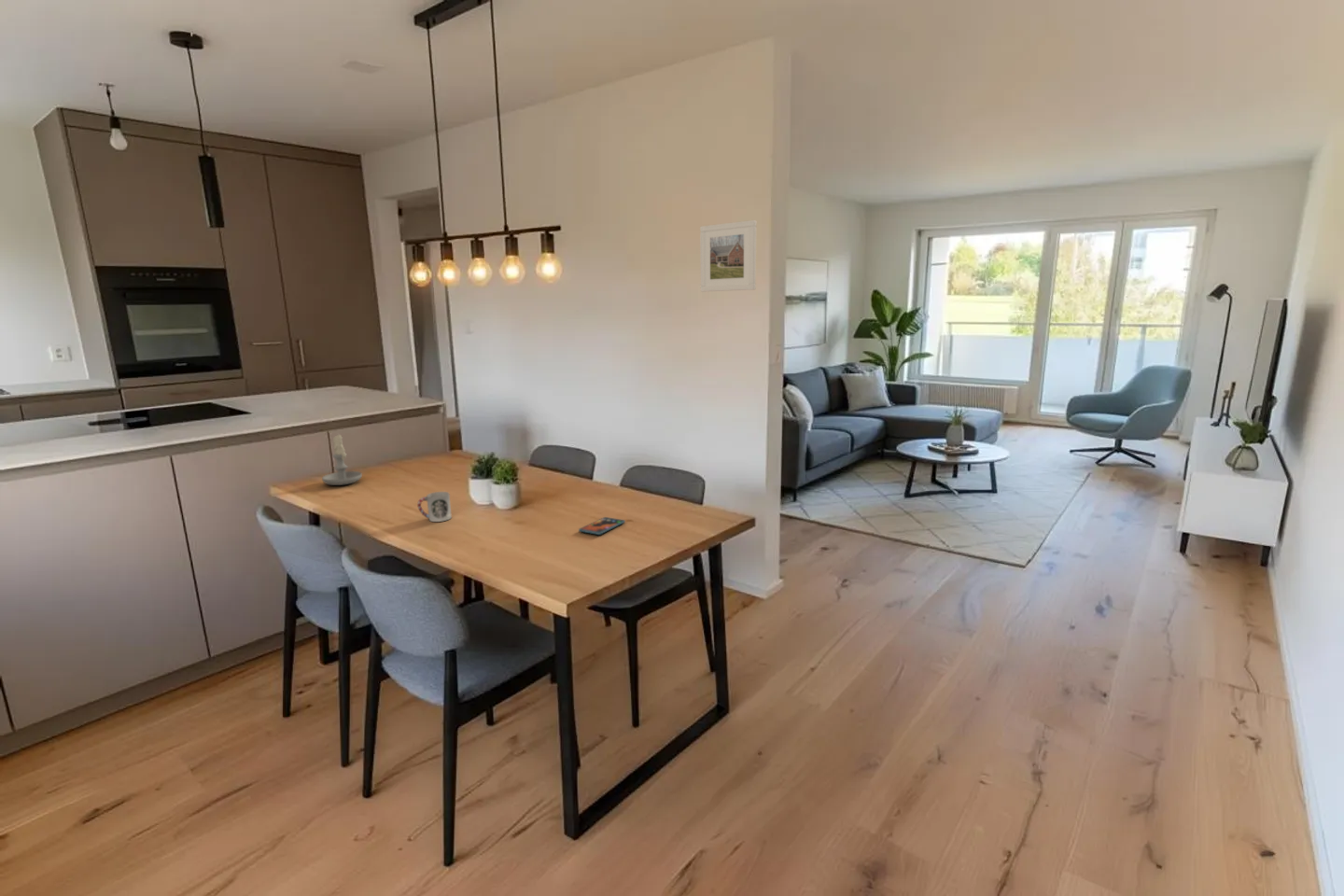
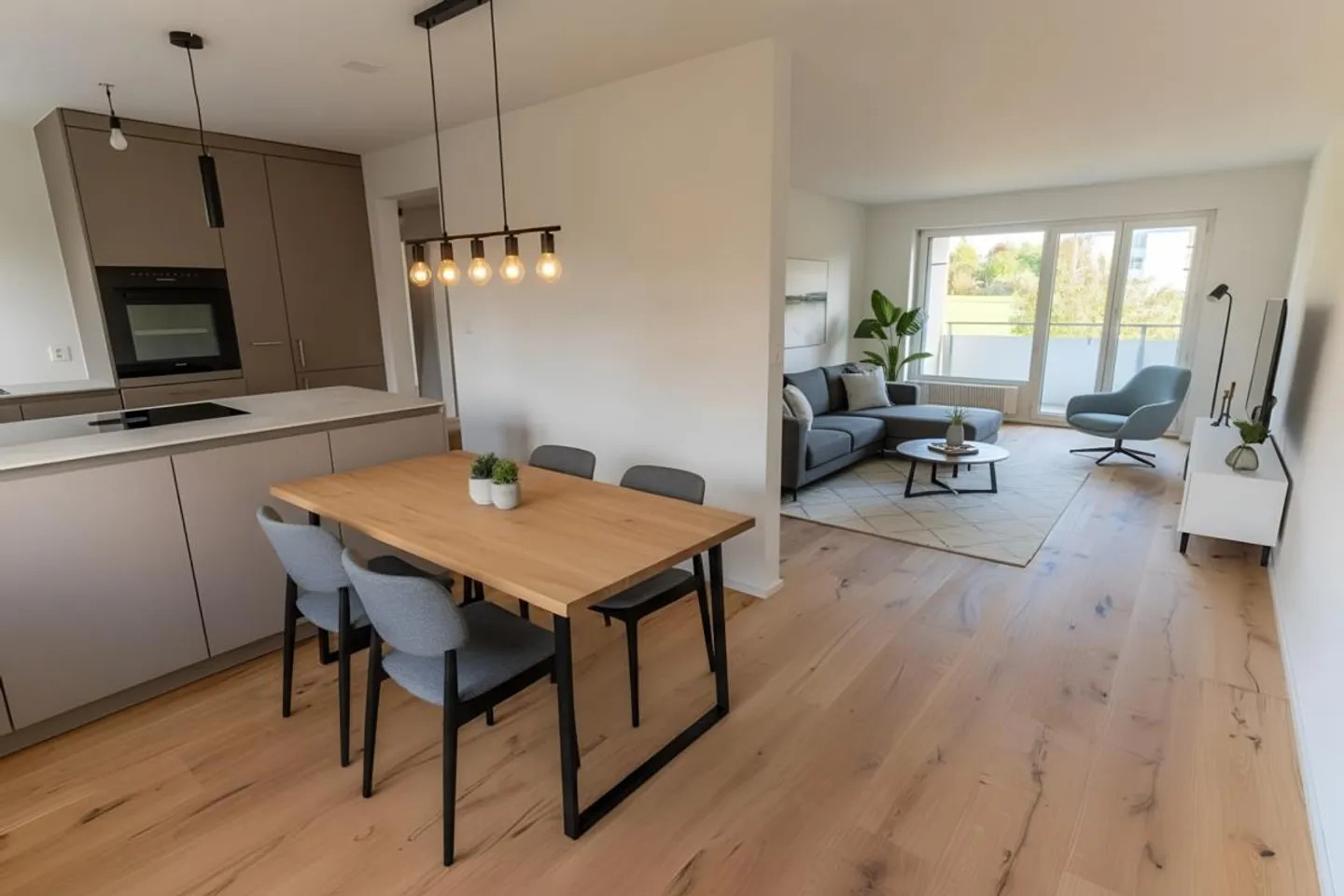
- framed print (727, 257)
- candle (340, 458)
- smartphone (602, 525)
- cup (434, 507)
